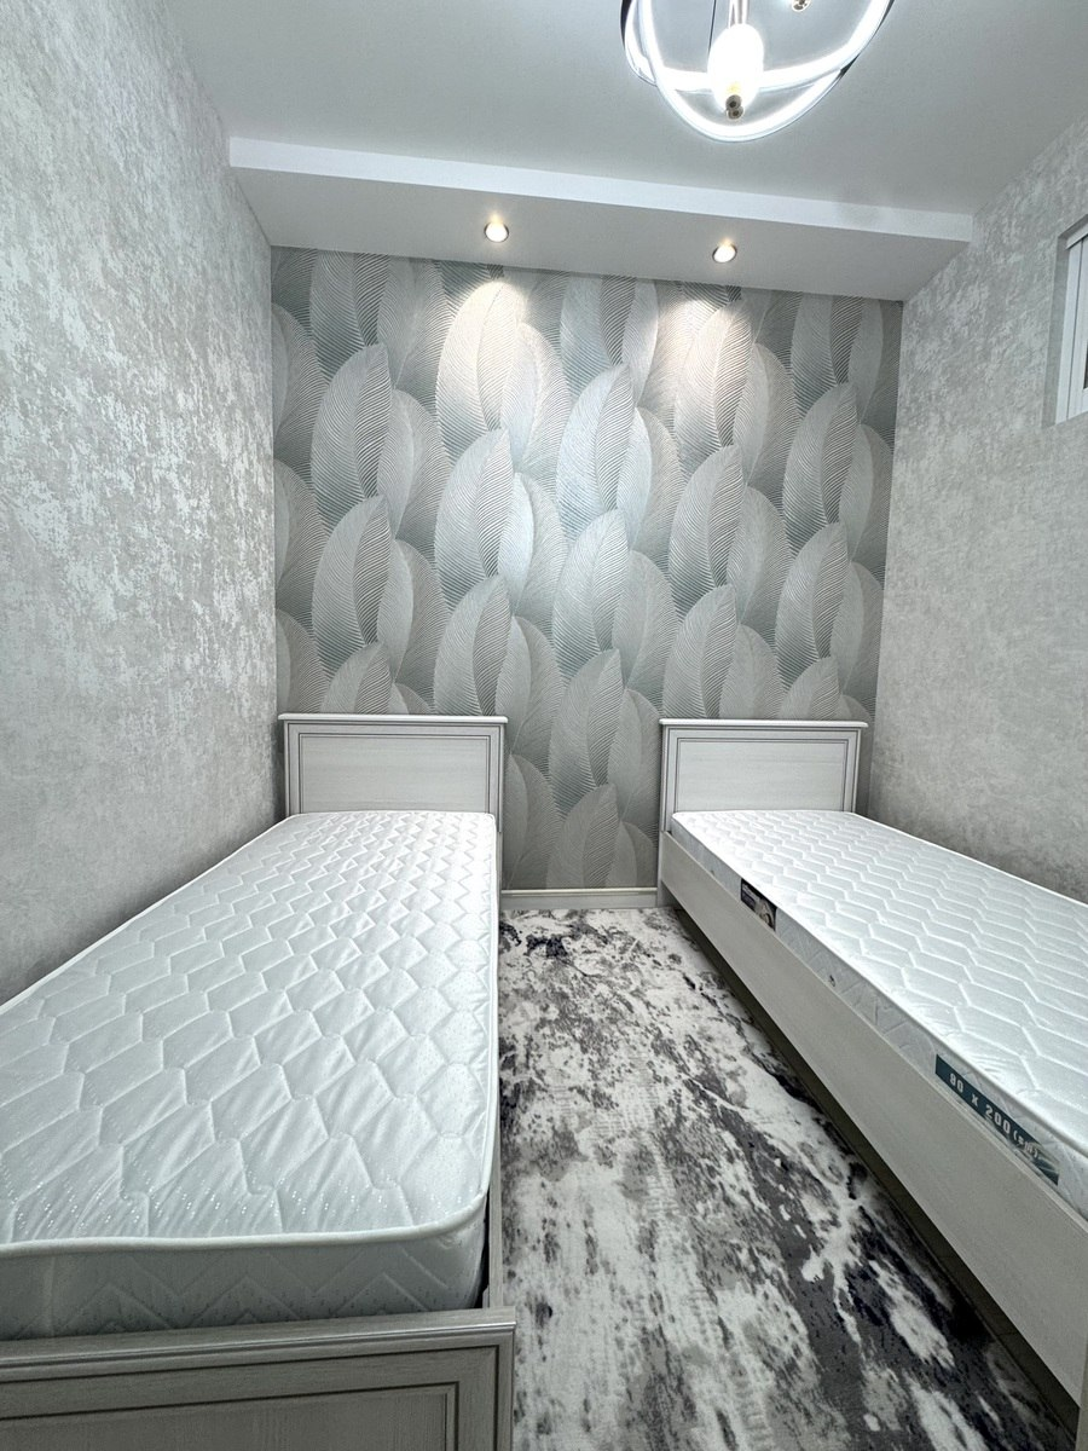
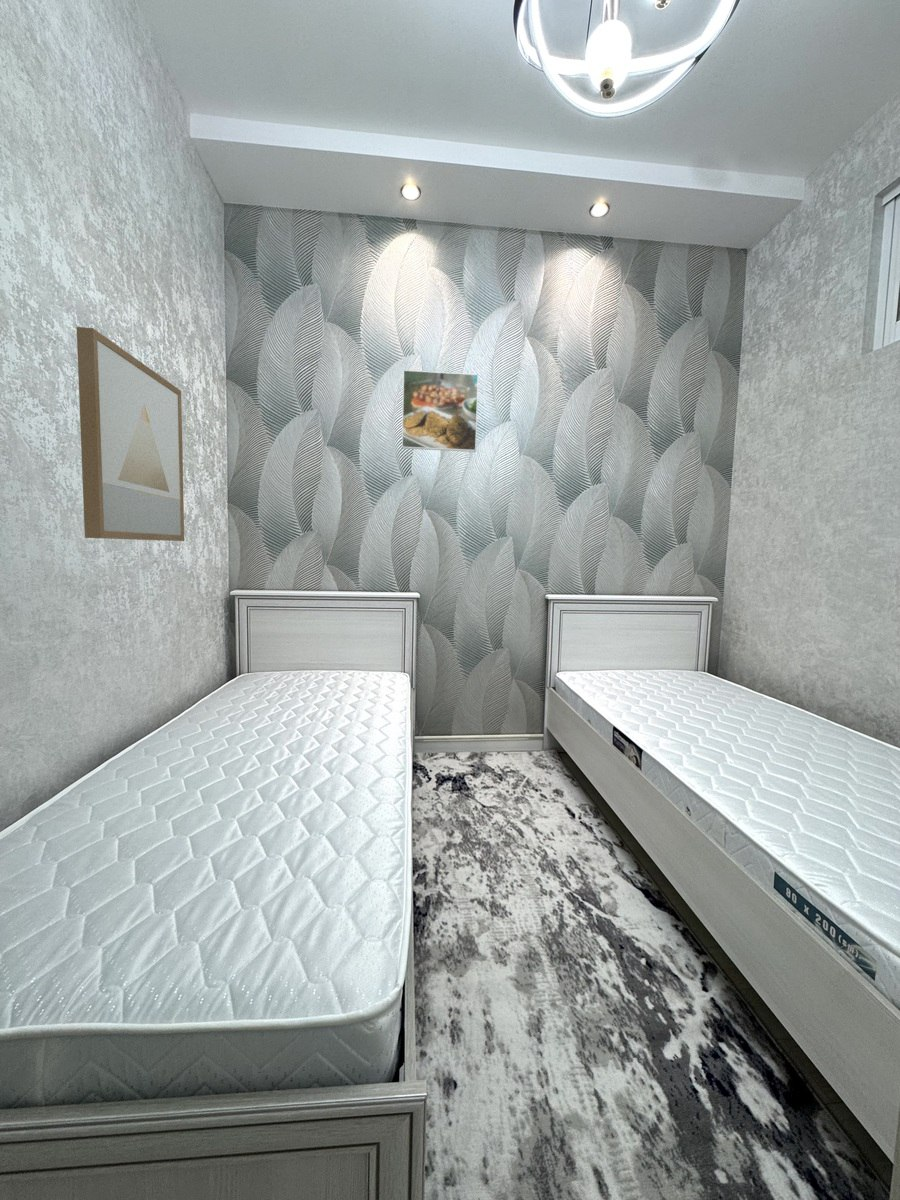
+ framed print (439, 411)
+ wall art (140, 453)
